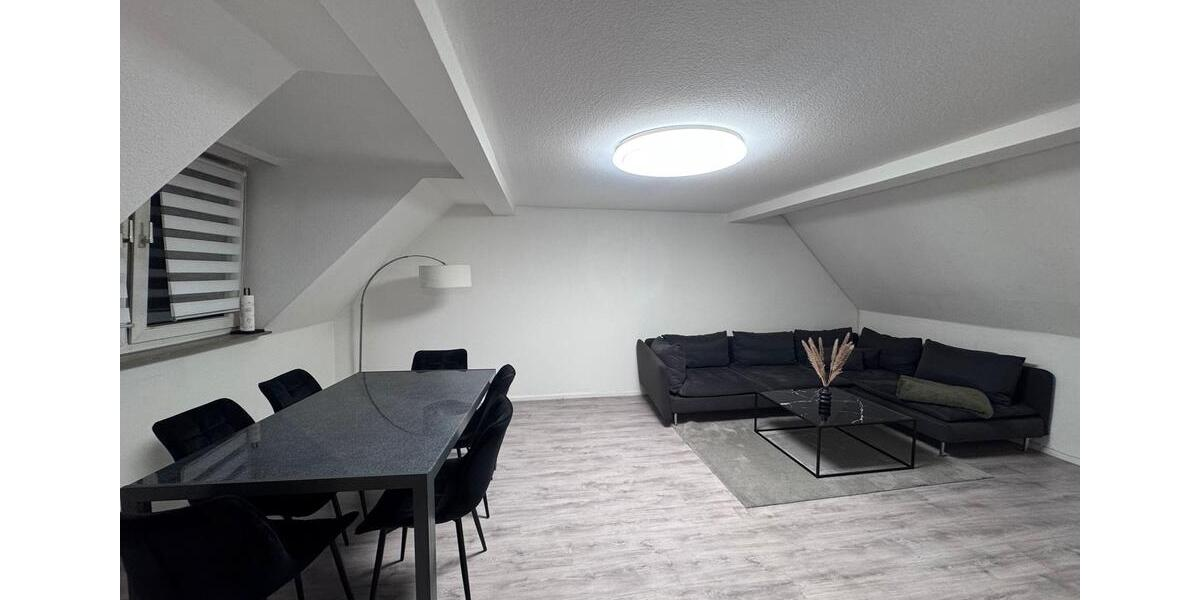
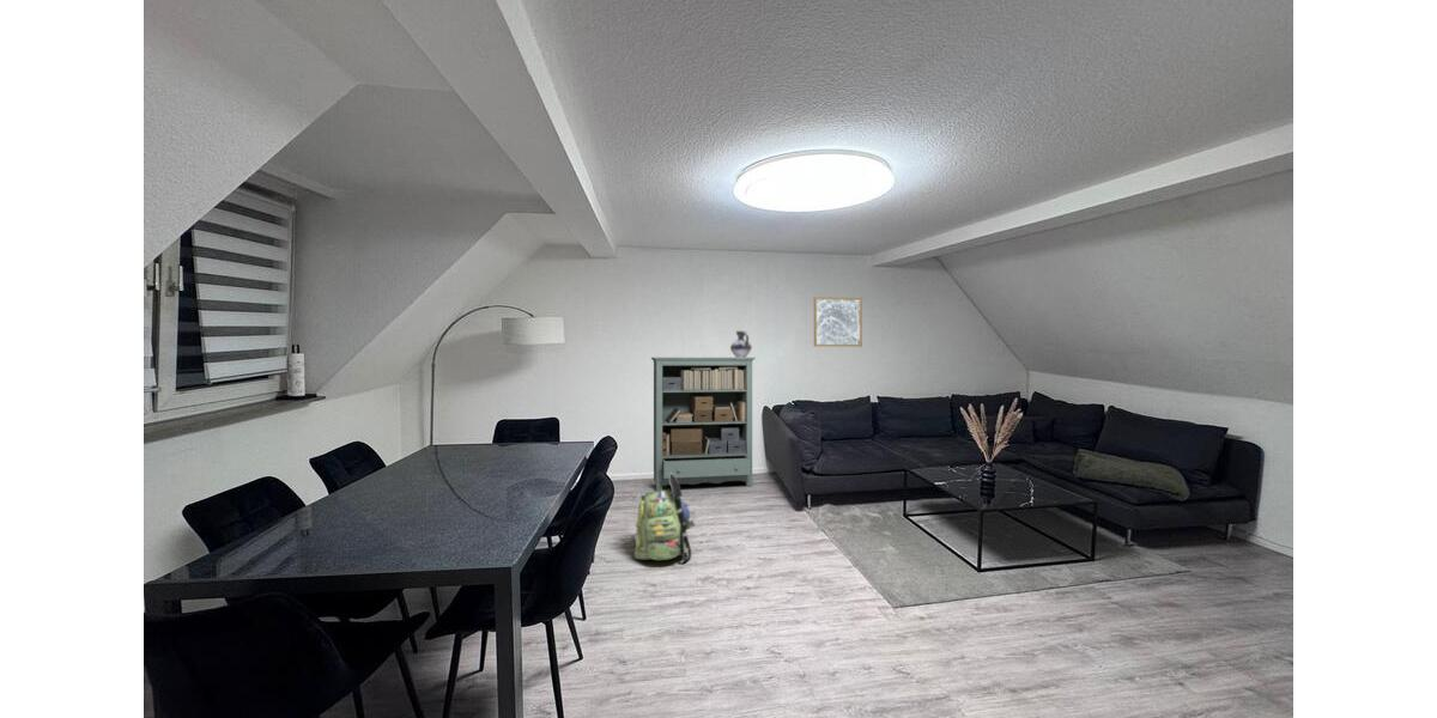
+ bookshelf (703, 420)
+ wall art (837, 322)
+ ceramic jug (740, 343)
+ backpack (665, 512)
